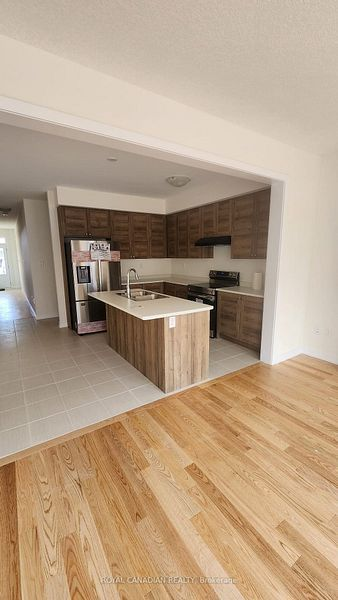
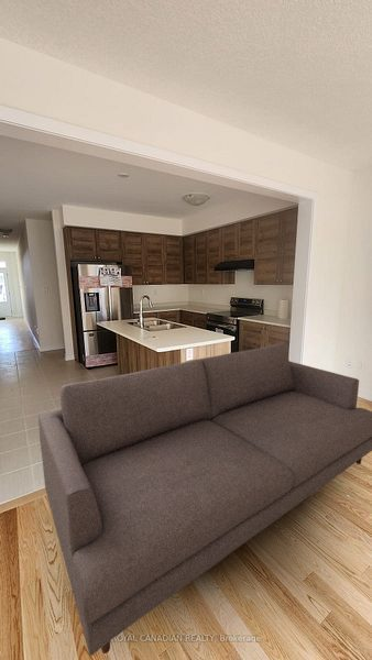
+ sofa (230, 429)
